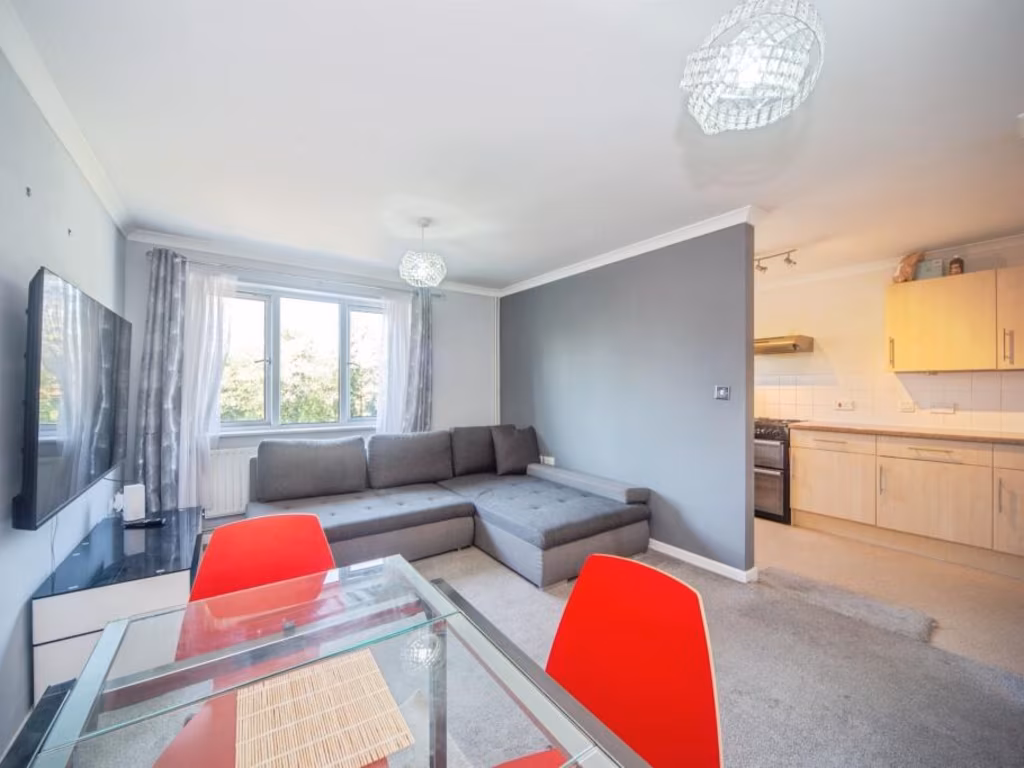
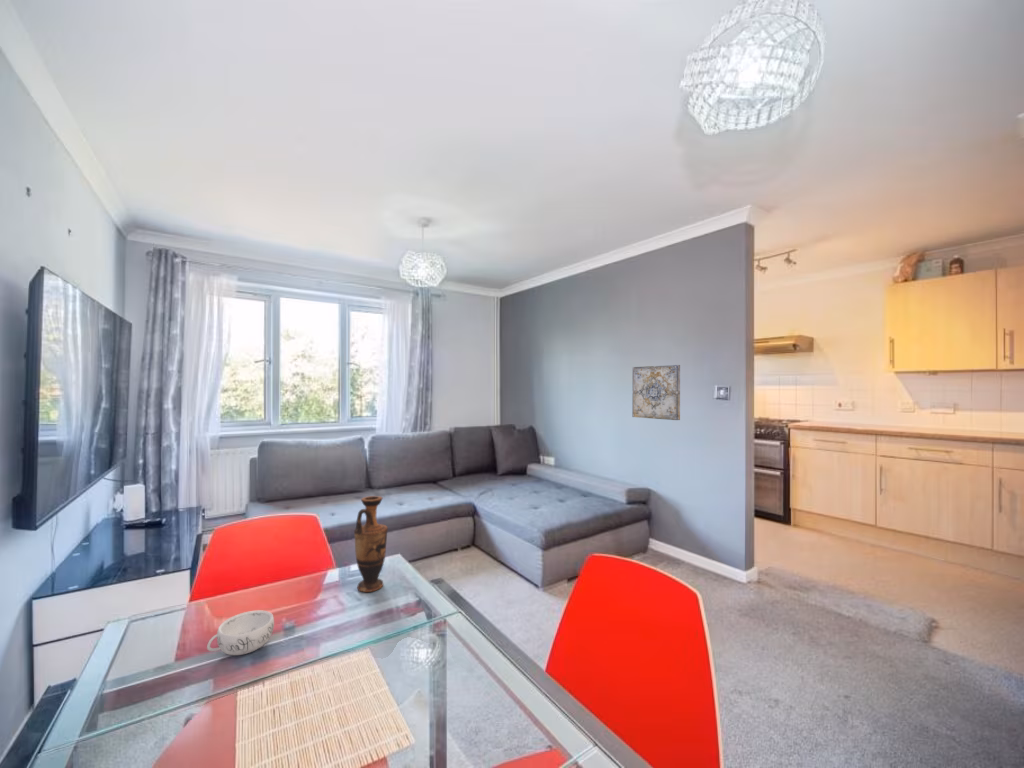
+ vase (370, 542)
+ decorative bowl (241, 635)
+ wall art (655, 392)
